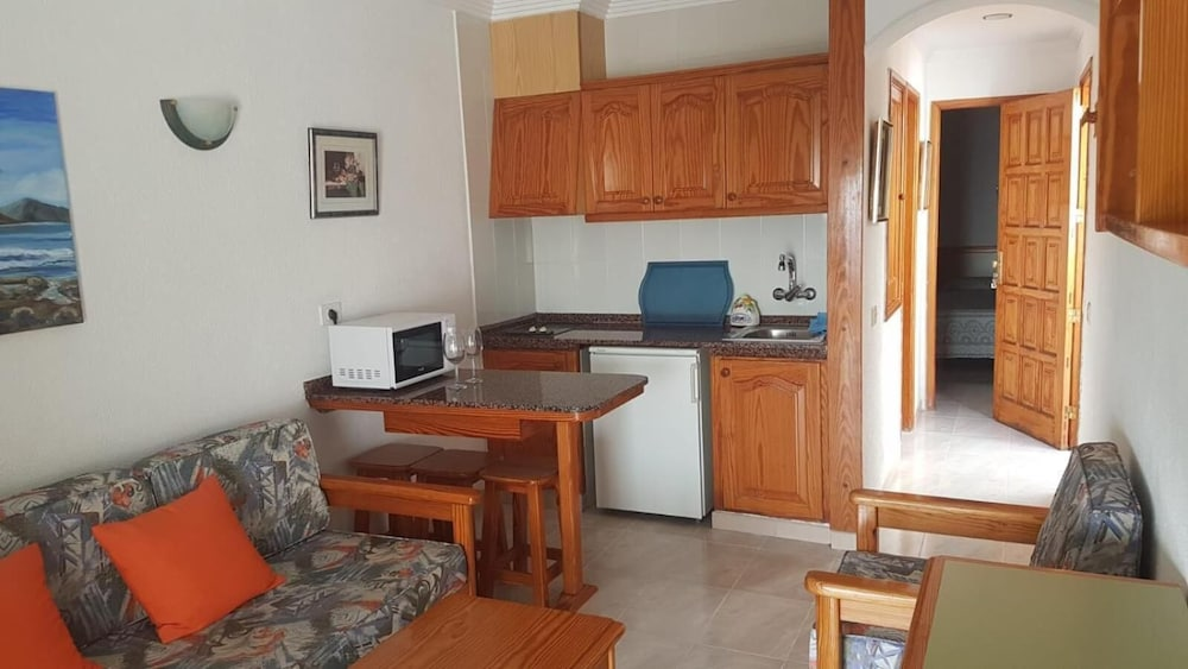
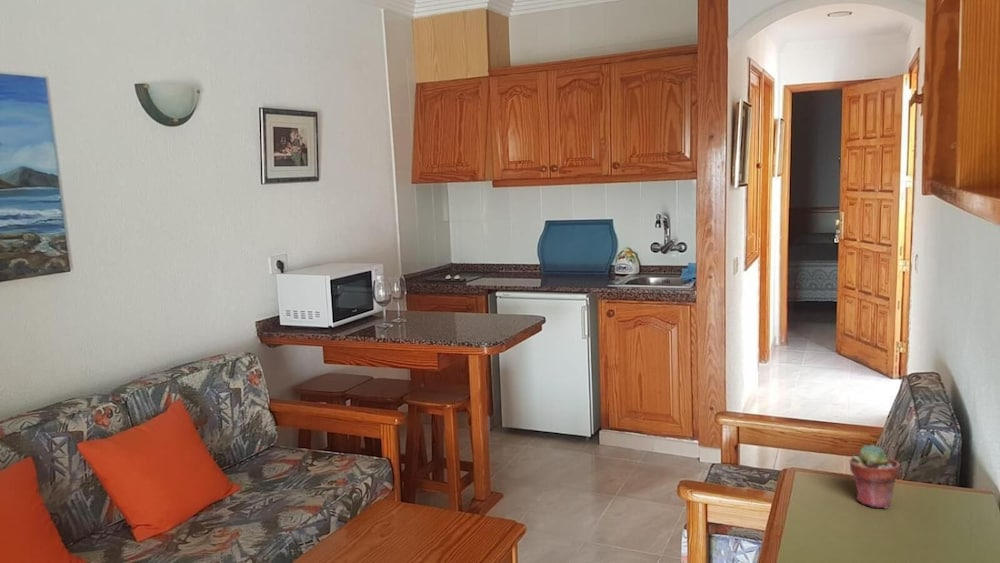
+ potted succulent (874, 473)
